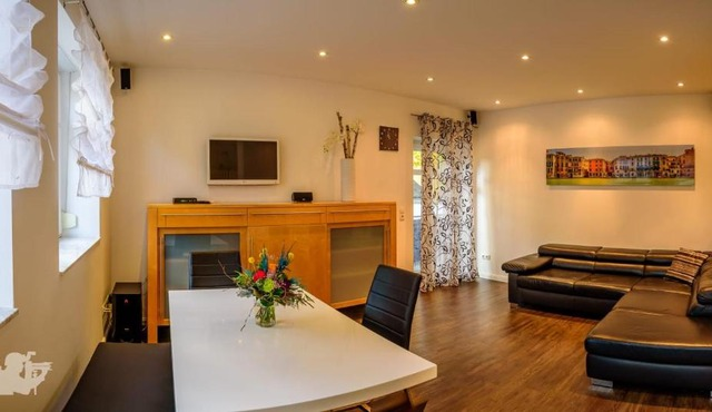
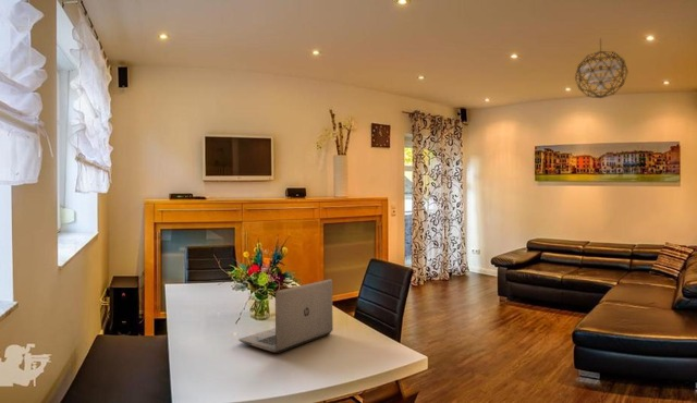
+ pendant light (600, 68)
+ laptop (286, 309)
